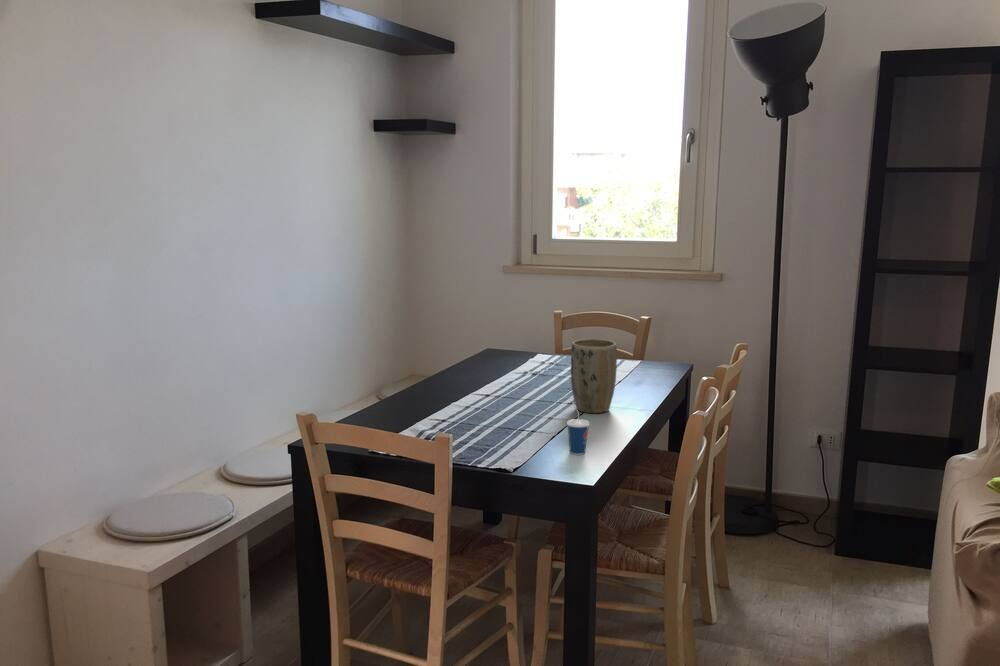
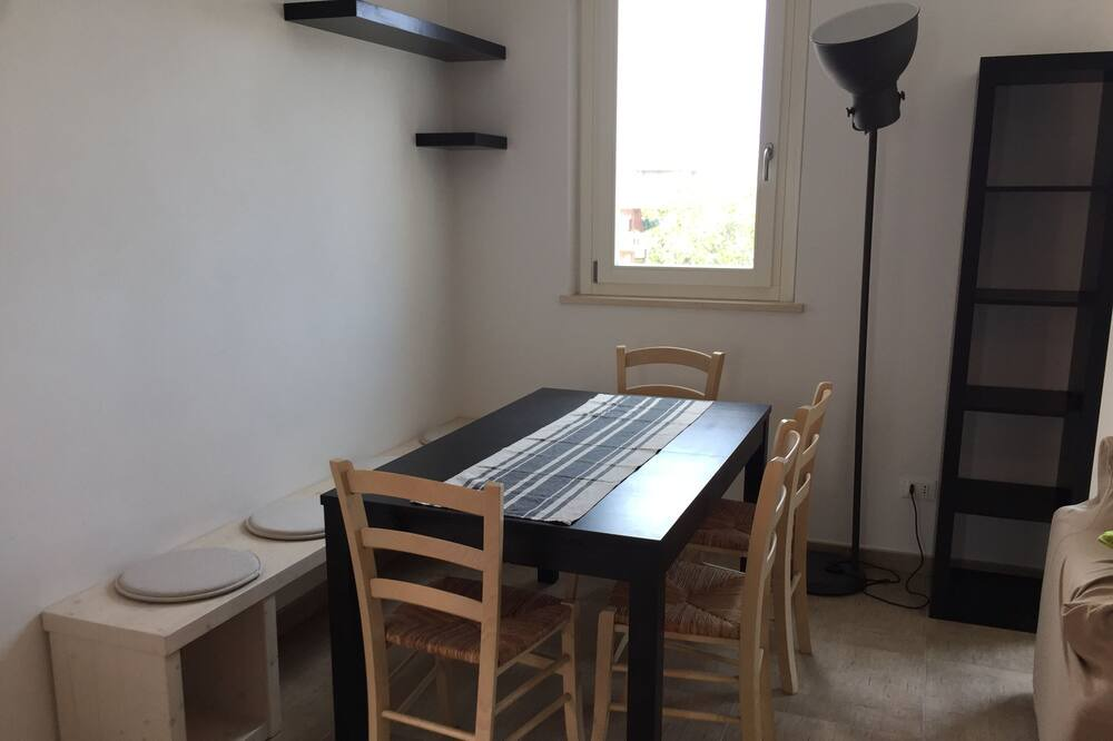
- cup (578, 429)
- plant pot (593, 376)
